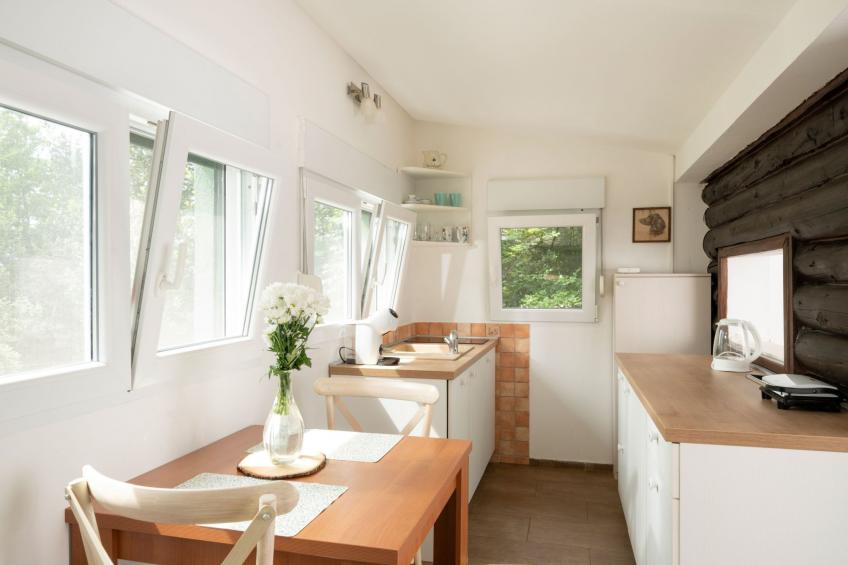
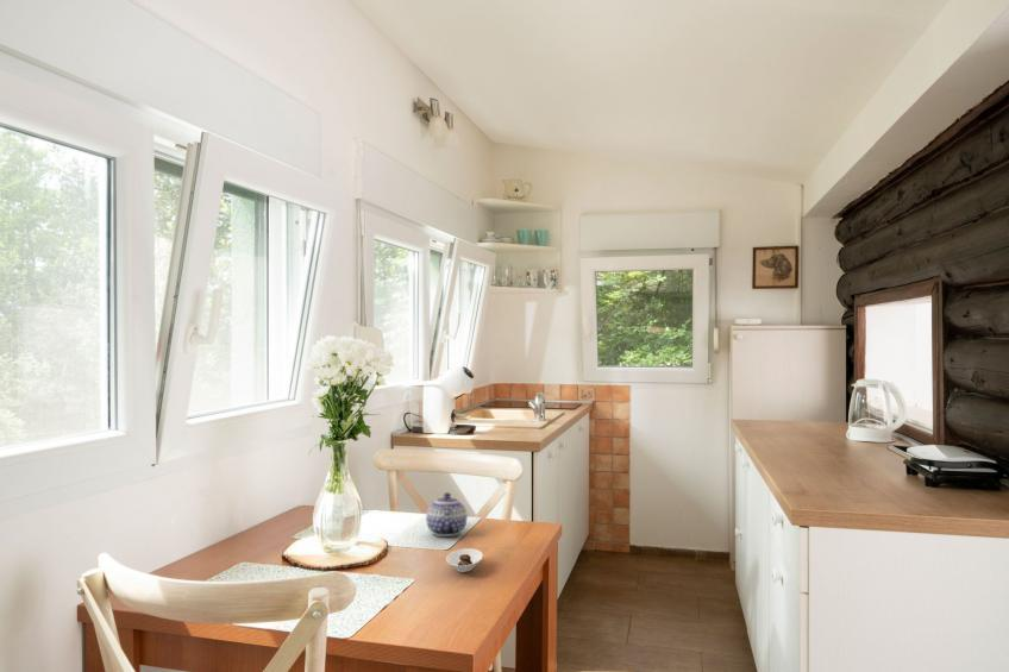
+ saucer (464, 560)
+ teapot (446, 513)
